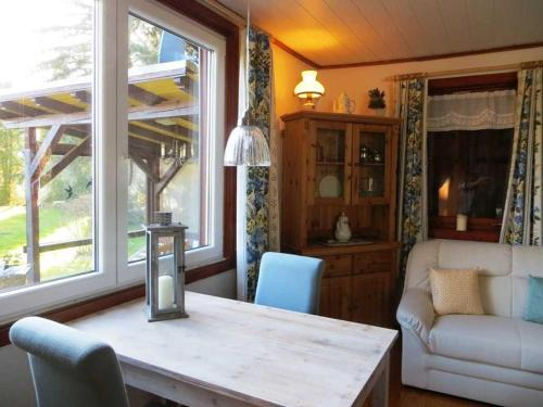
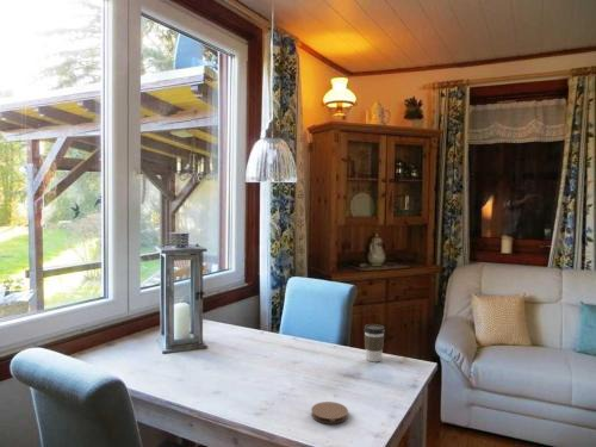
+ coaster (329, 411)
+ coffee cup (373, 342)
